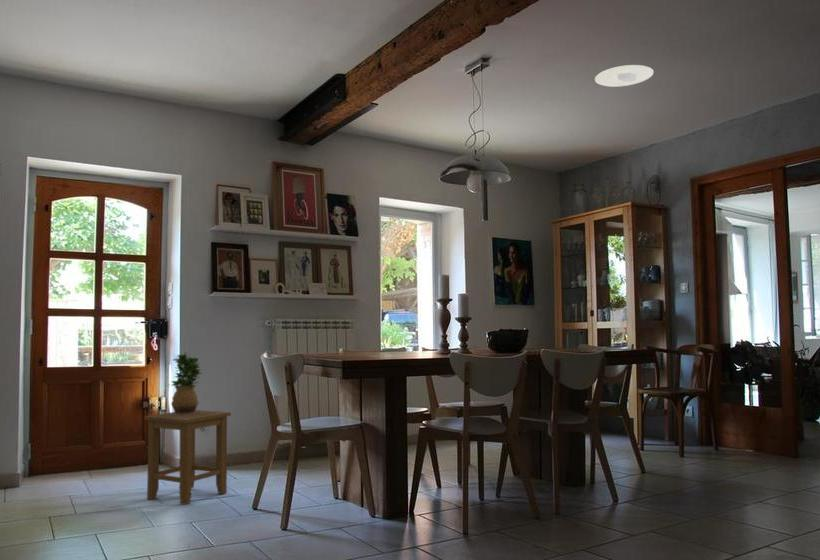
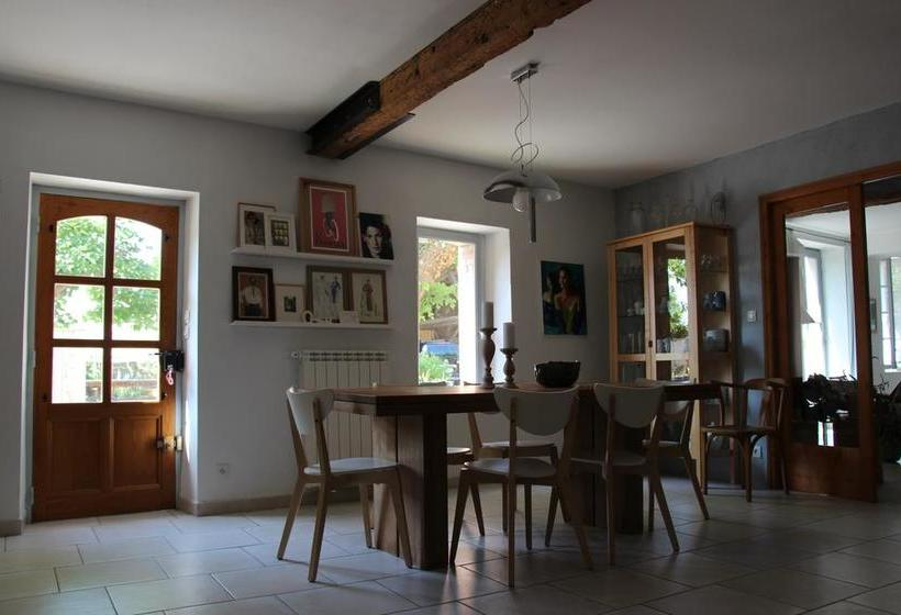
- recessed light (623, 73)
- stool (187, 454)
- potted plant (189, 382)
